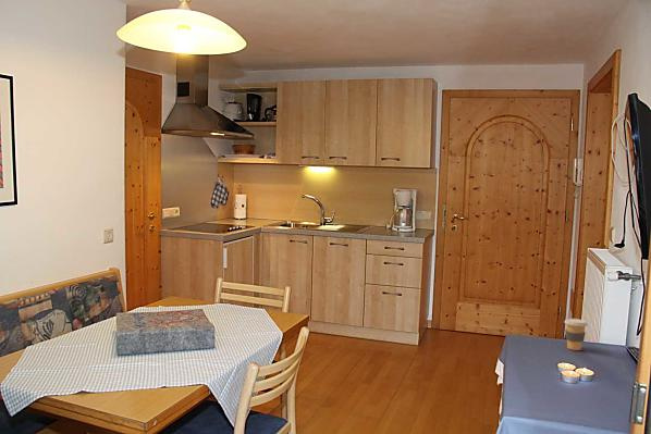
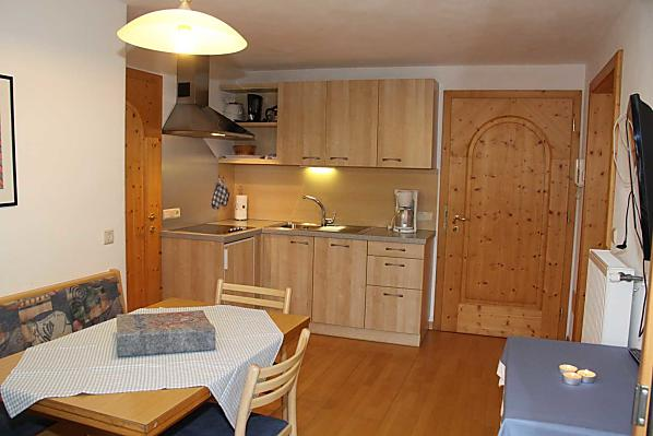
- coffee cup (575, 334)
